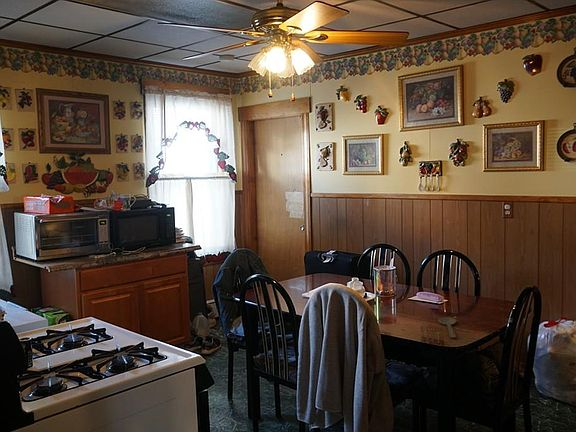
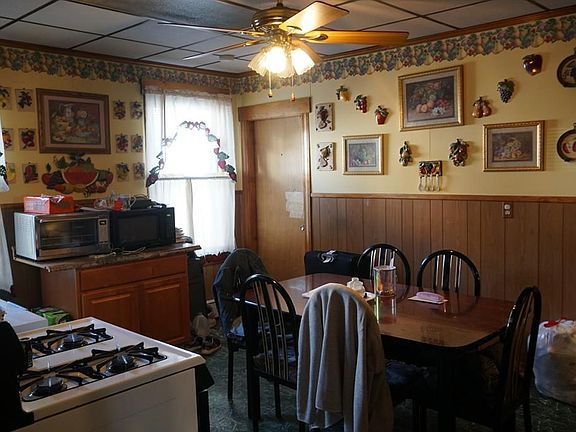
- wooden spoon (449, 326)
